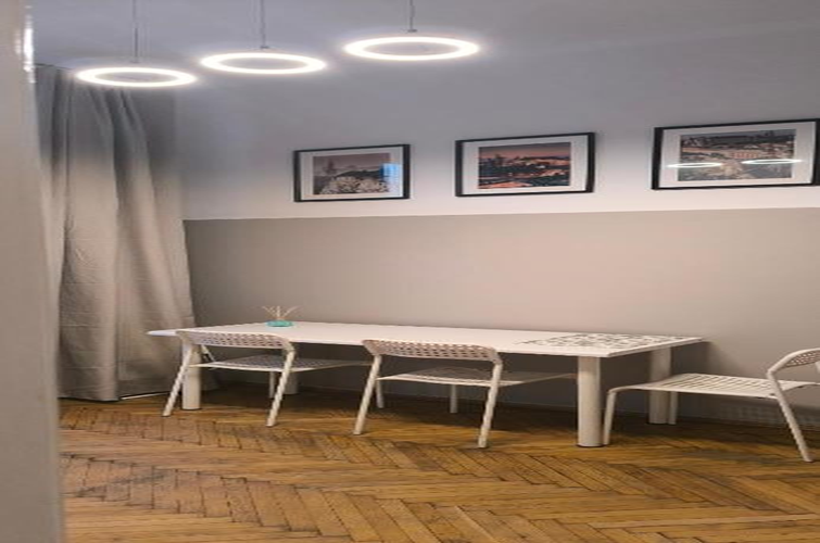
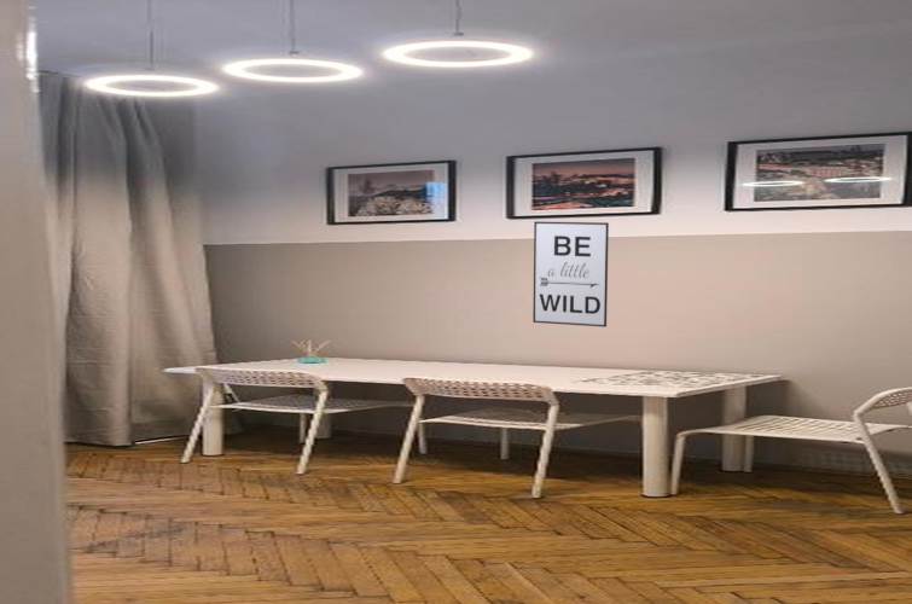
+ wall art (569, 273)
